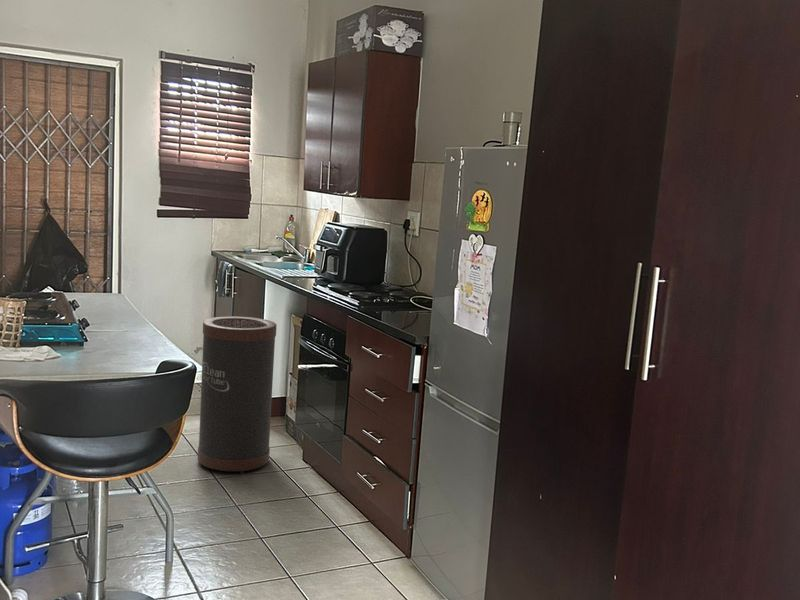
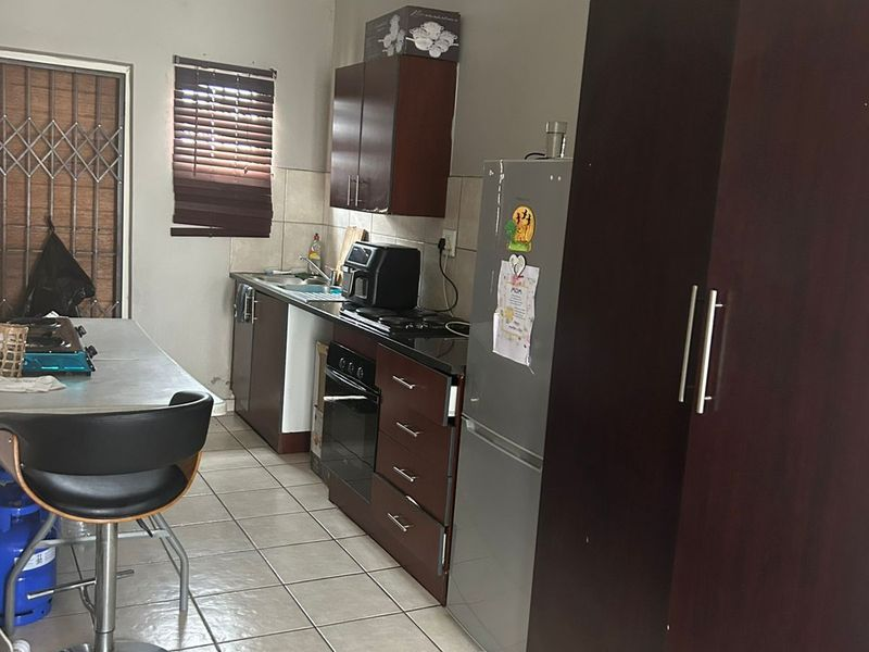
- trash can (236, 393)
